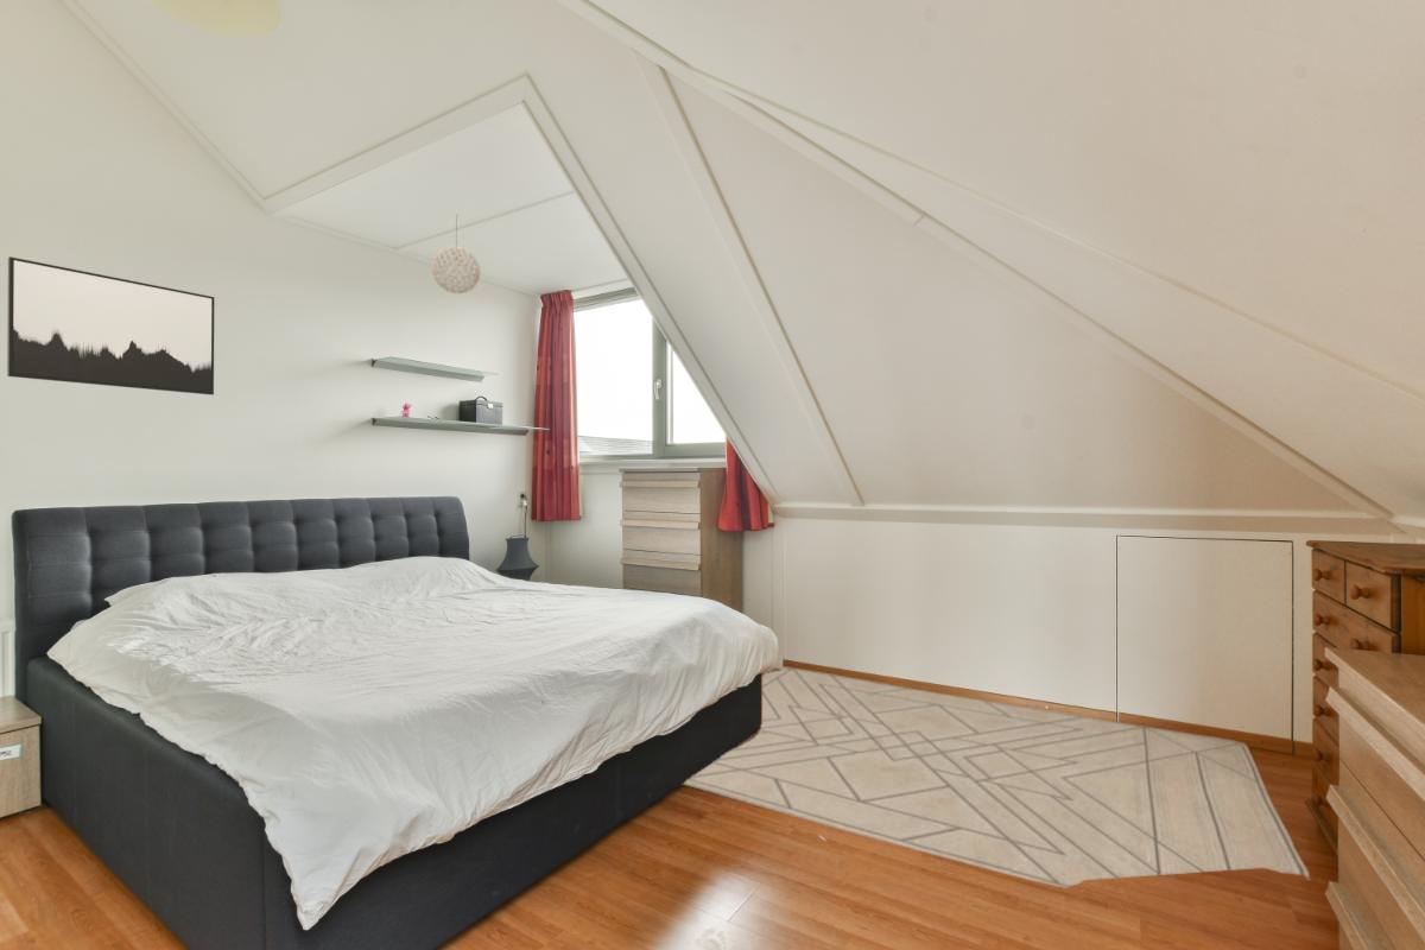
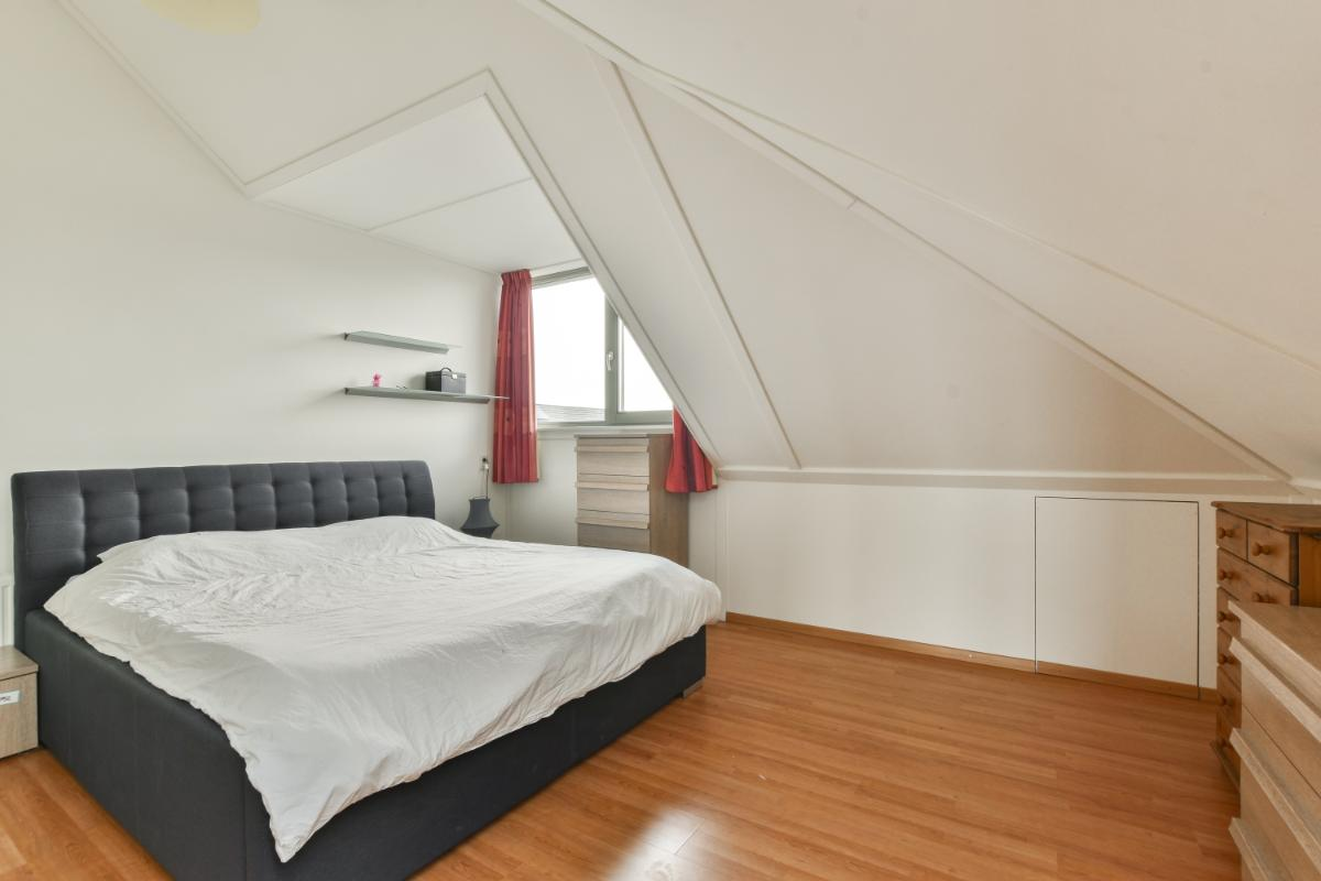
- pendant light (456, 252)
- wall art (120, 332)
- rug (907, 746)
